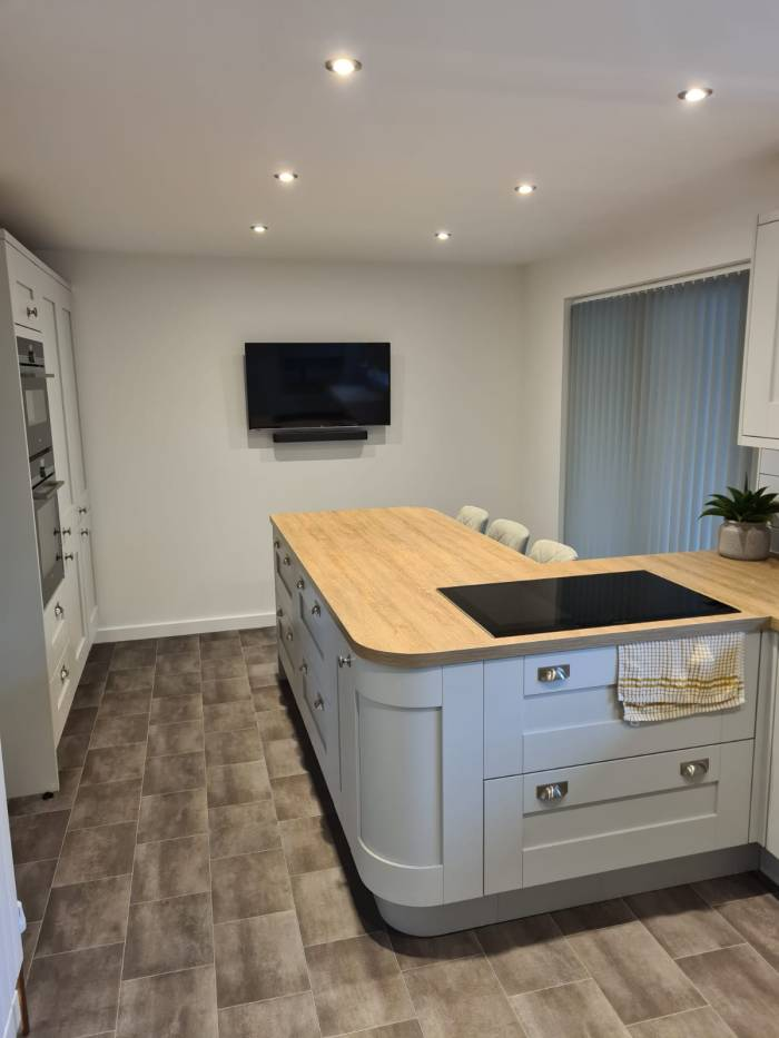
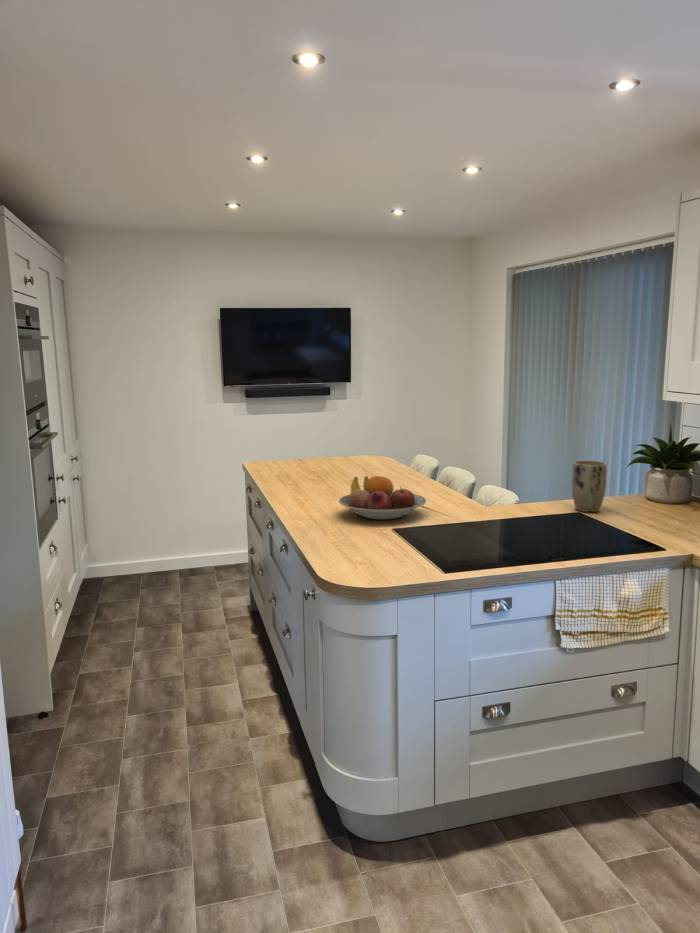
+ fruit bowl (382, 496)
+ plant pot (588, 486)
